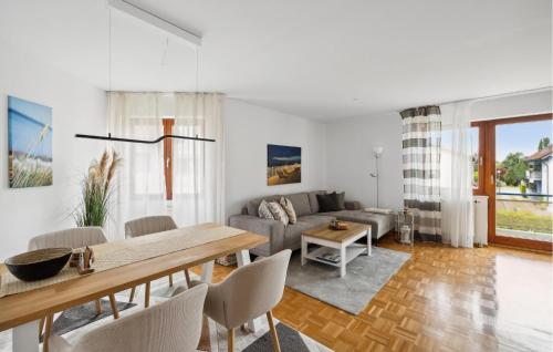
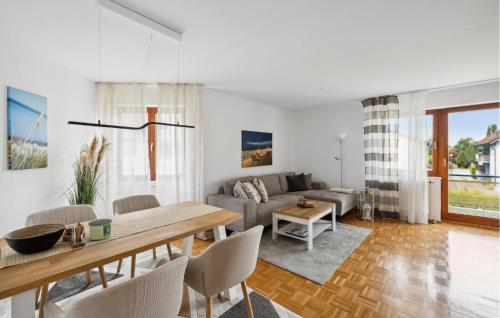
+ candle (100, 229)
